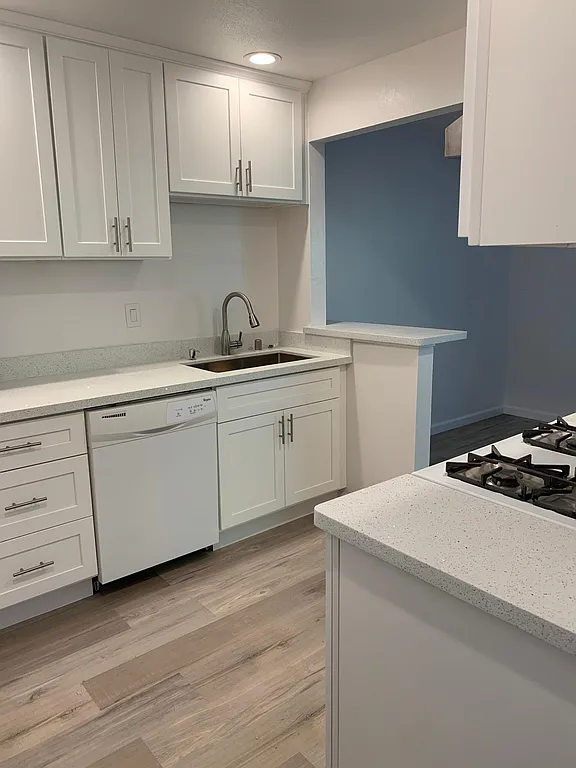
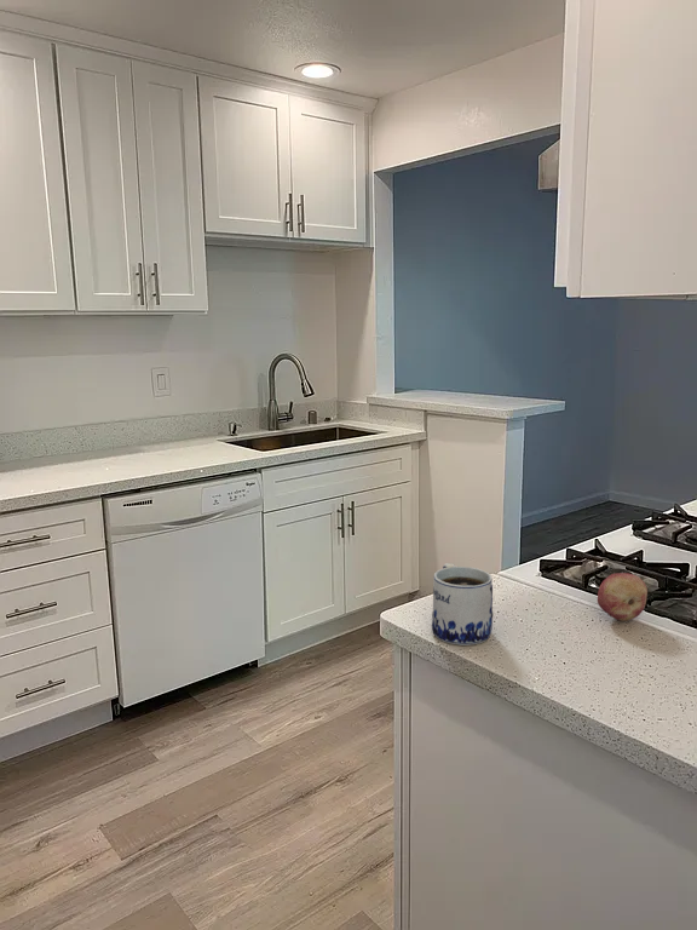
+ fruit (621, 596)
+ mug (459, 601)
